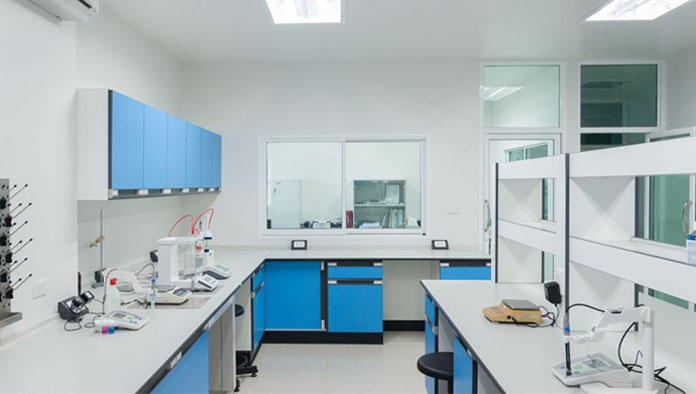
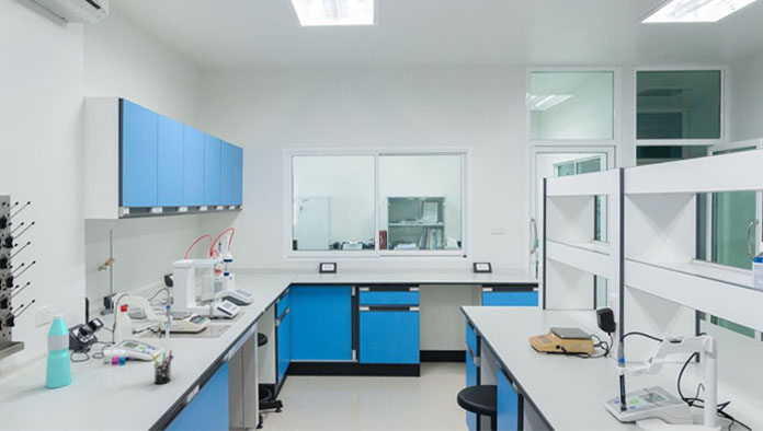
+ water bottle (58, 349)
+ pen holder (163, 365)
